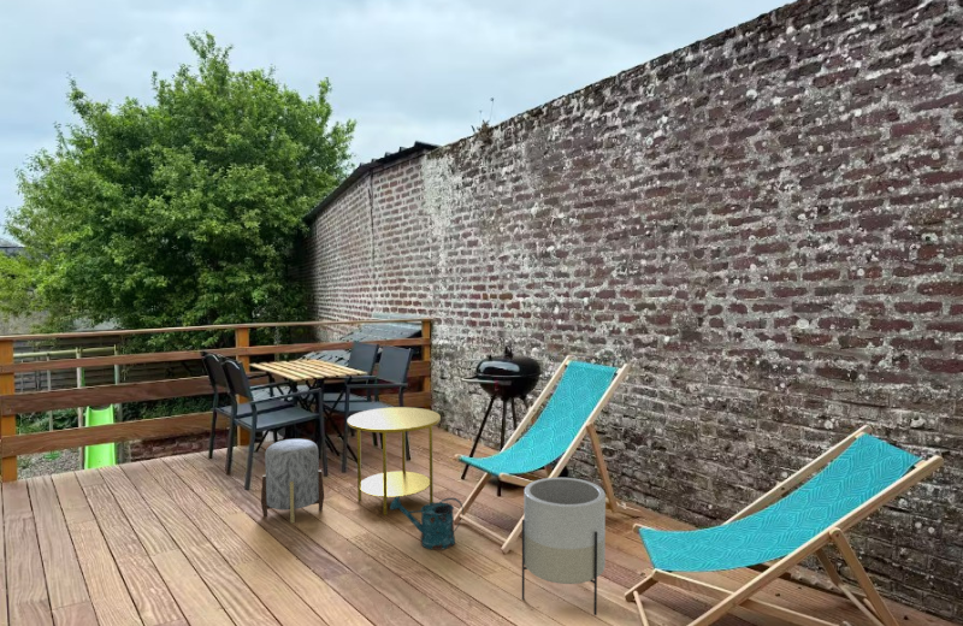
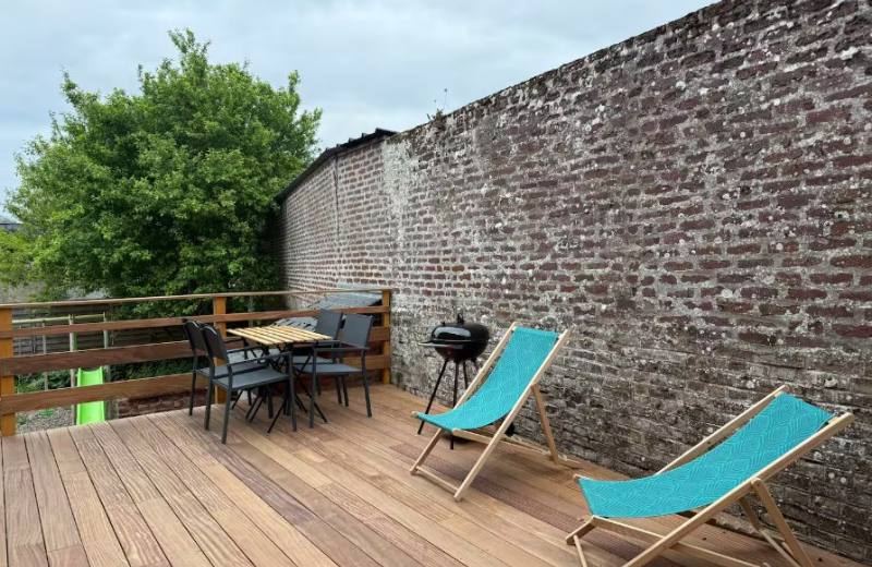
- watering can (426, 519)
- side table (402, 459)
- planter (563, 543)
- stool (291, 477)
